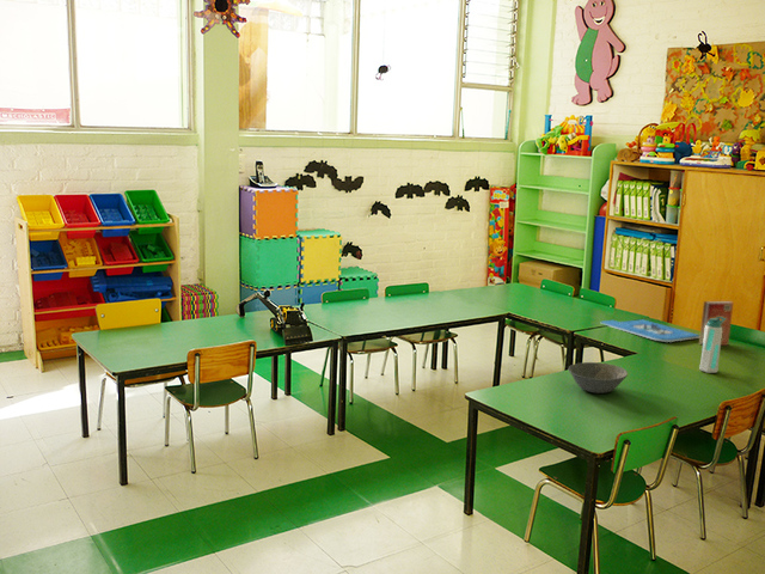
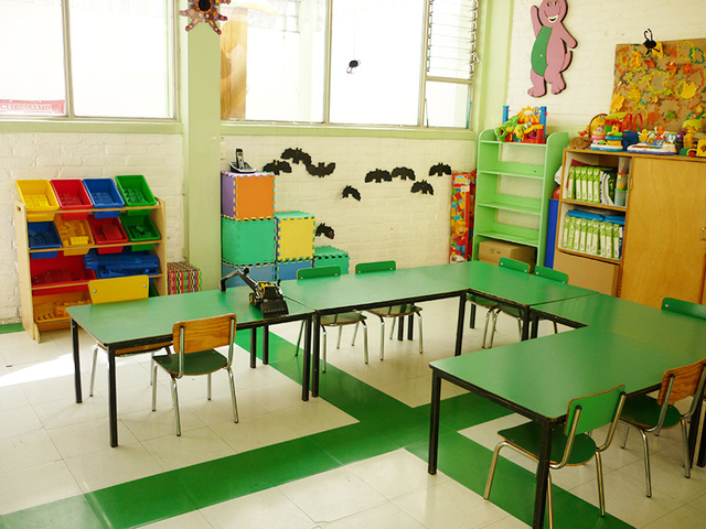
- water bottle (712, 344)
- board game (648, 326)
- bowl (596, 379)
- book (721, 324)
